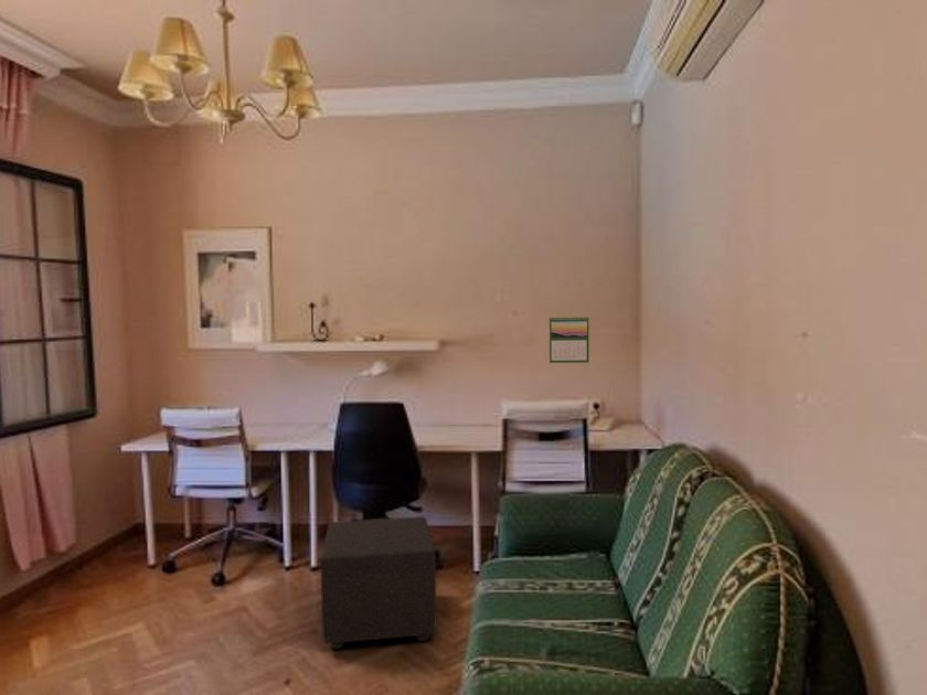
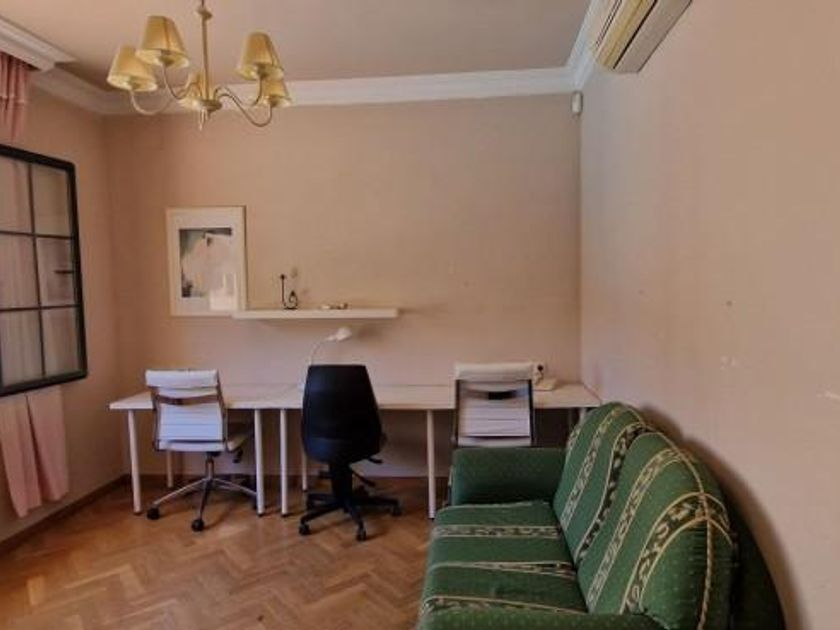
- ottoman (379, 577)
- calendar (568, 339)
